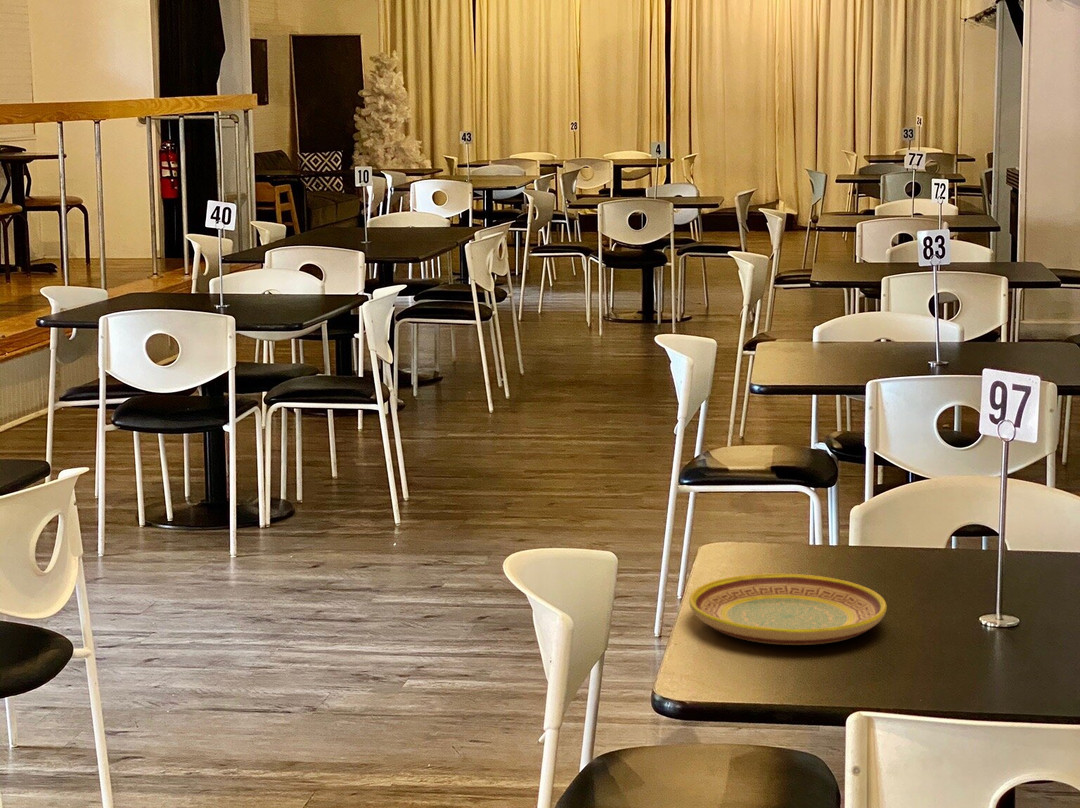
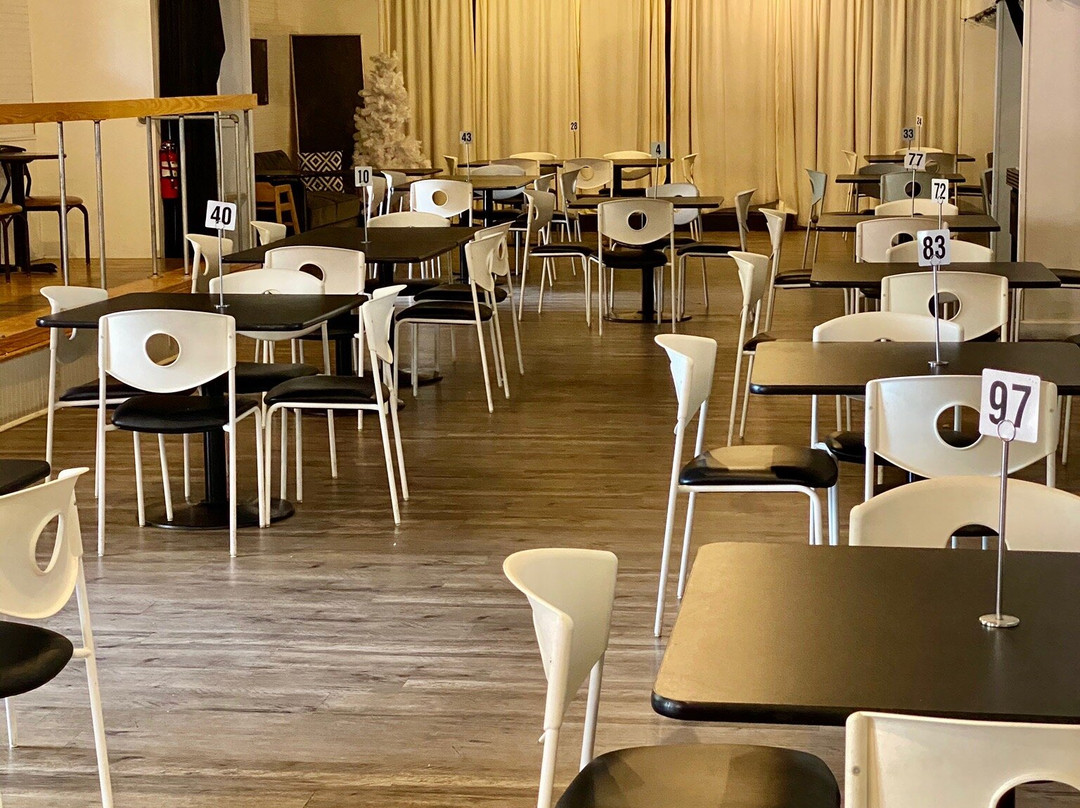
- plate (786, 612)
